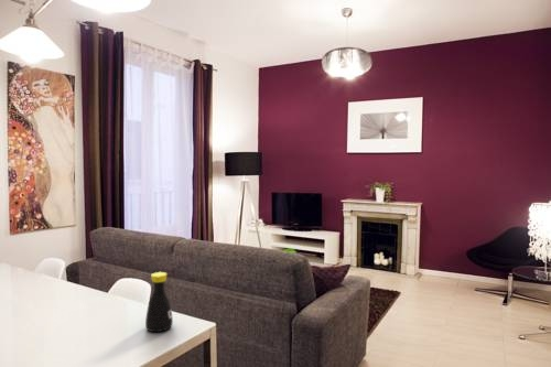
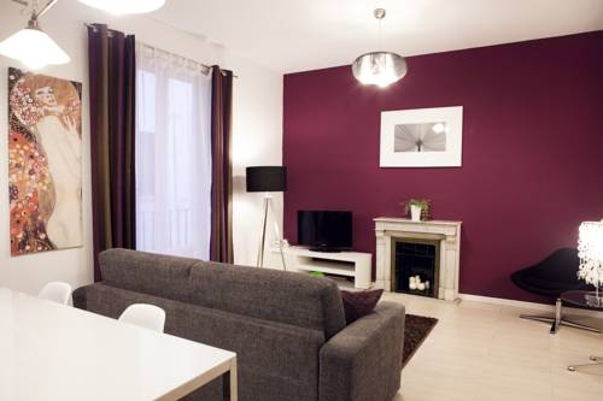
- bottle (159, 300)
